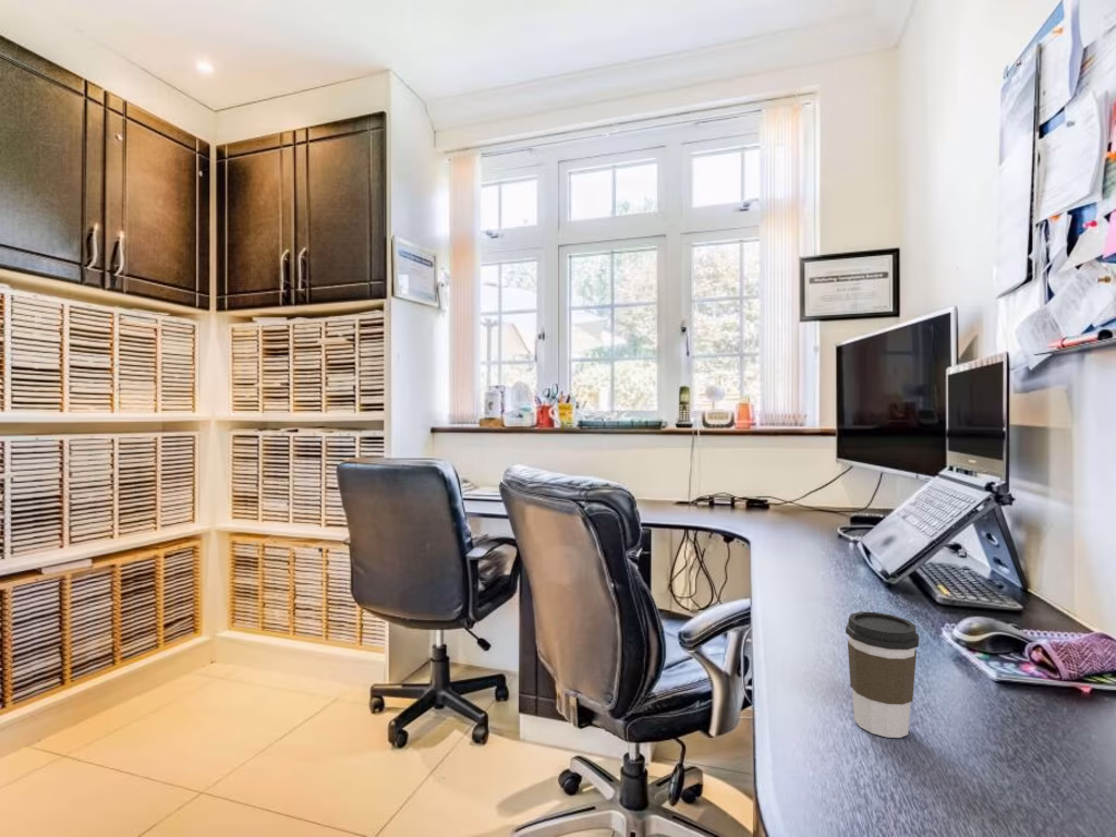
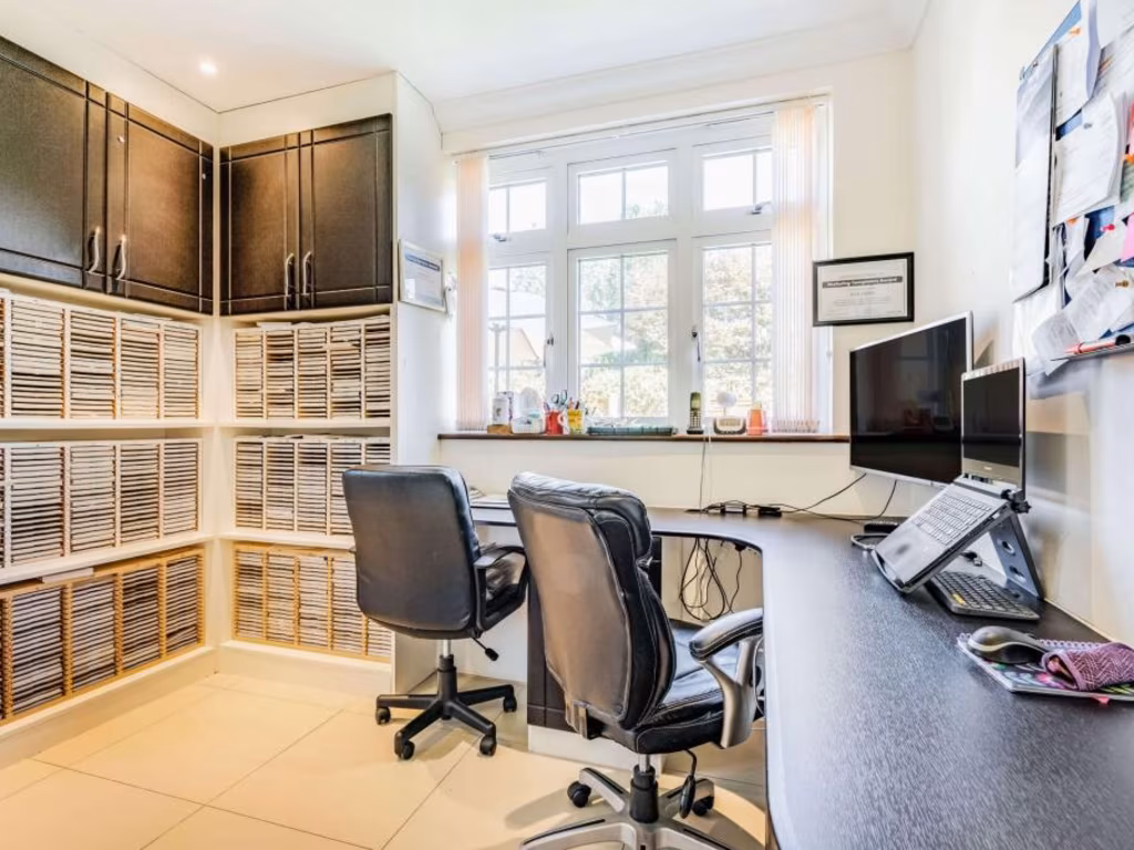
- coffee cup (881, 672)
